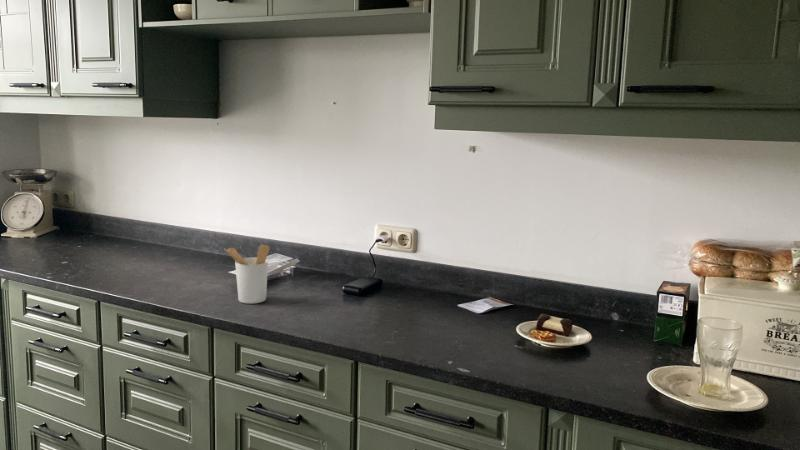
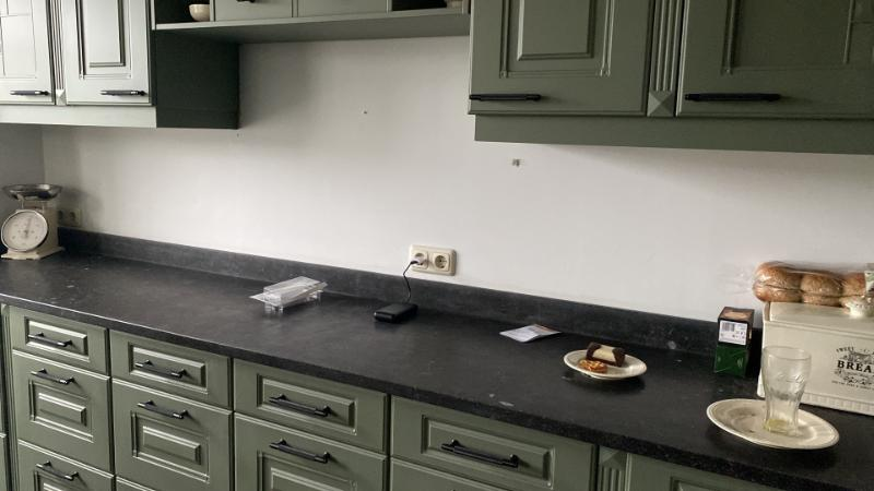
- utensil holder (245, 272)
